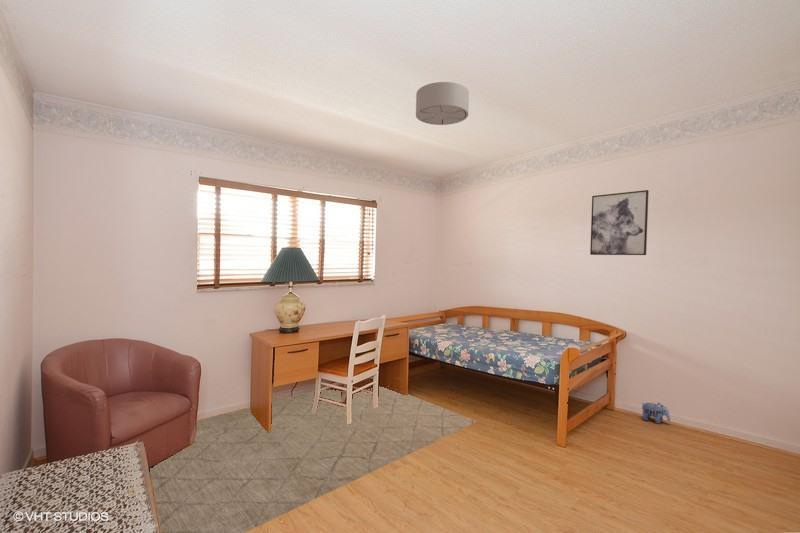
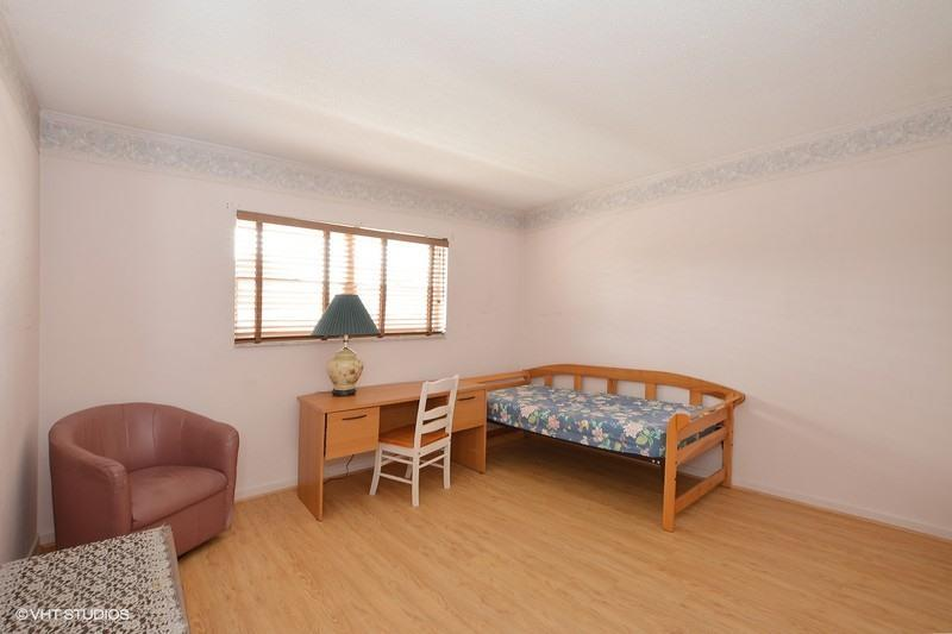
- rug (313, 430)
- wall art (617, 224)
- ceiling light (442, 104)
- plush toy (655, 412)
